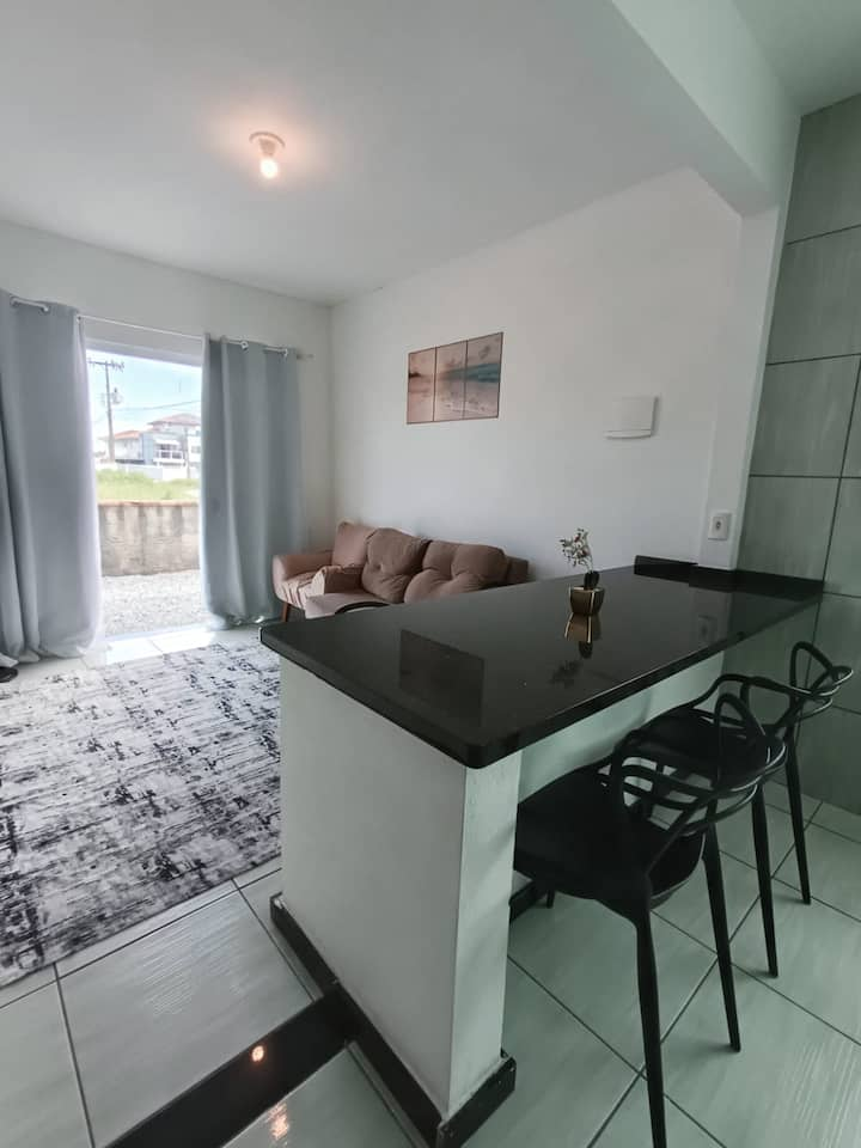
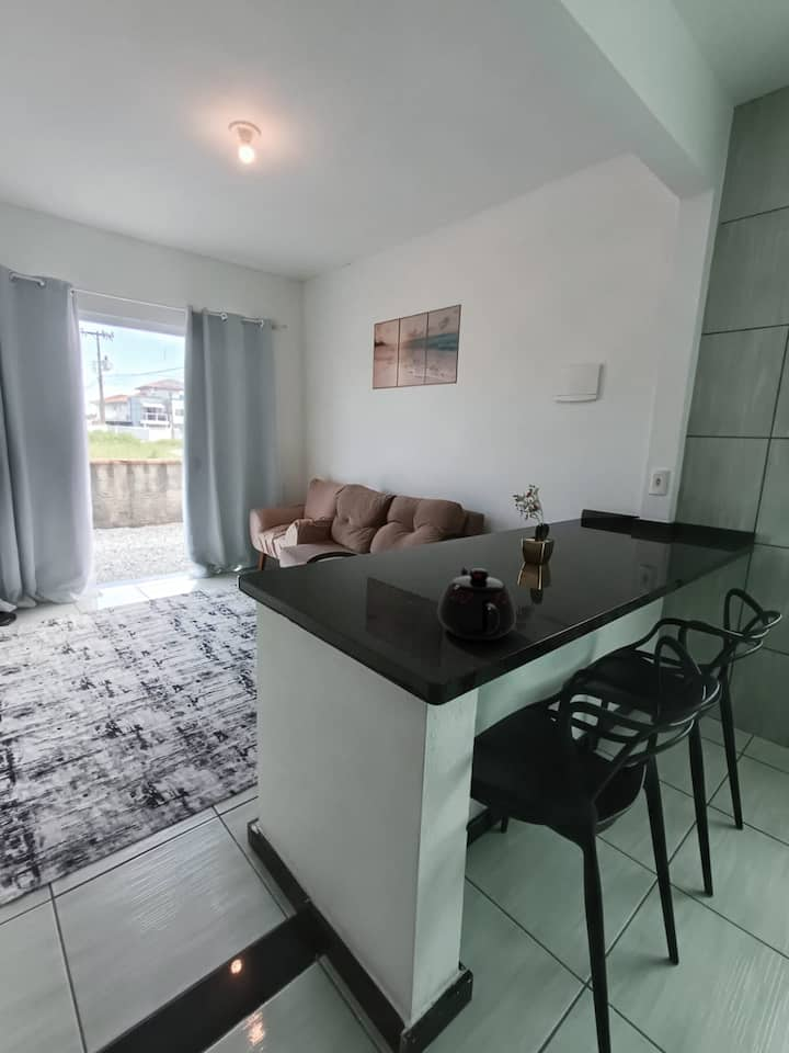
+ teapot (476, 598)
